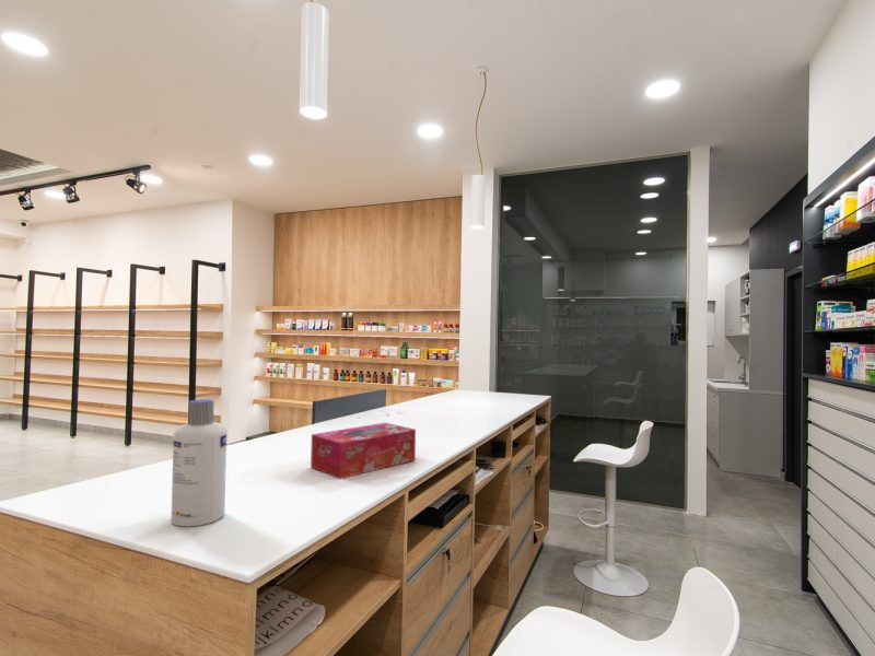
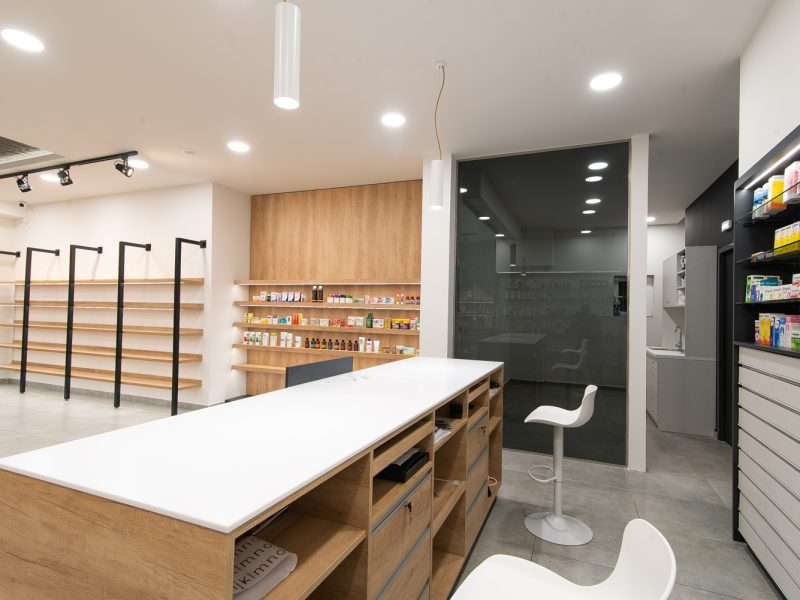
- tissue box (364, 447)
- screw cap bottle (199, 458)
